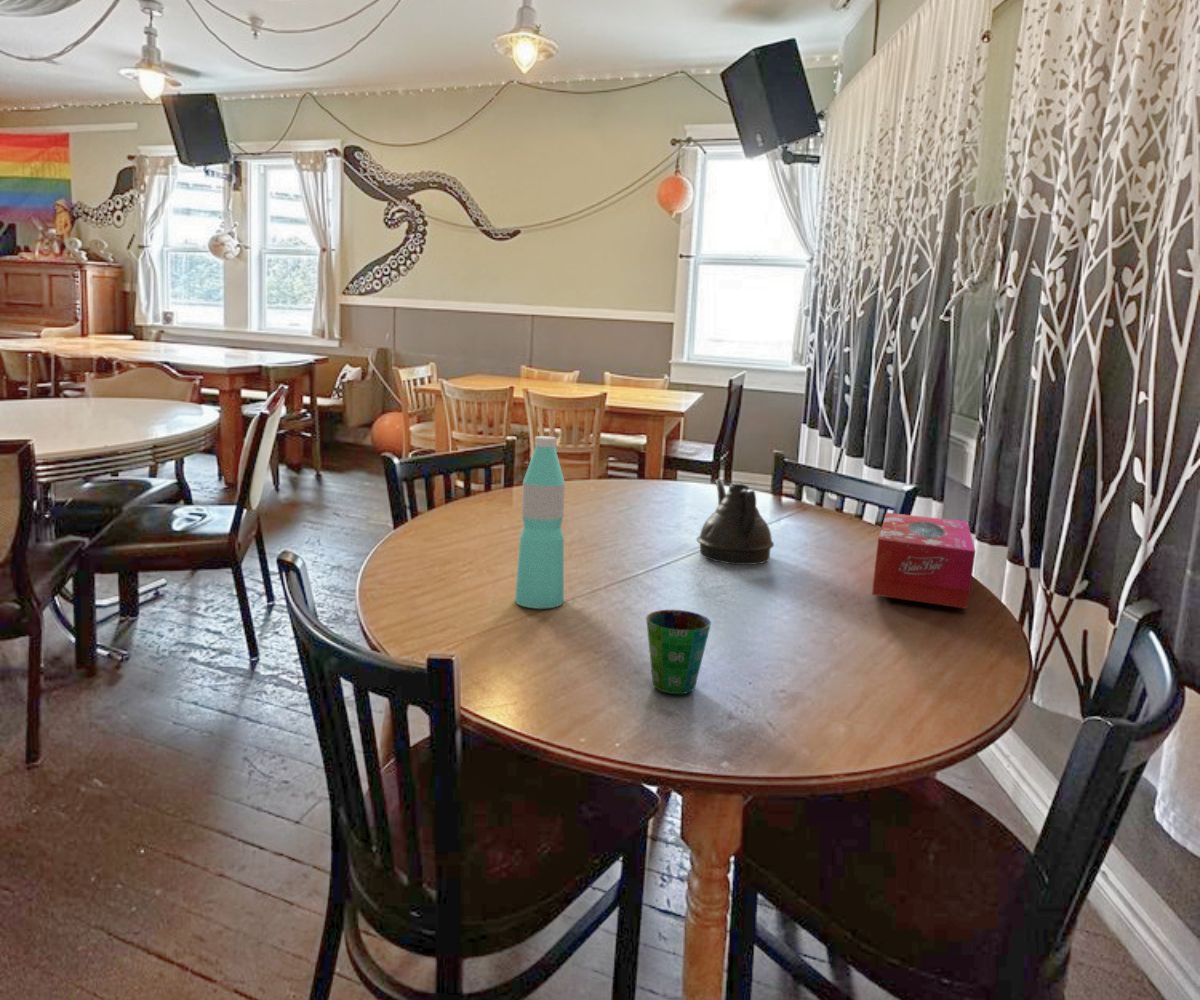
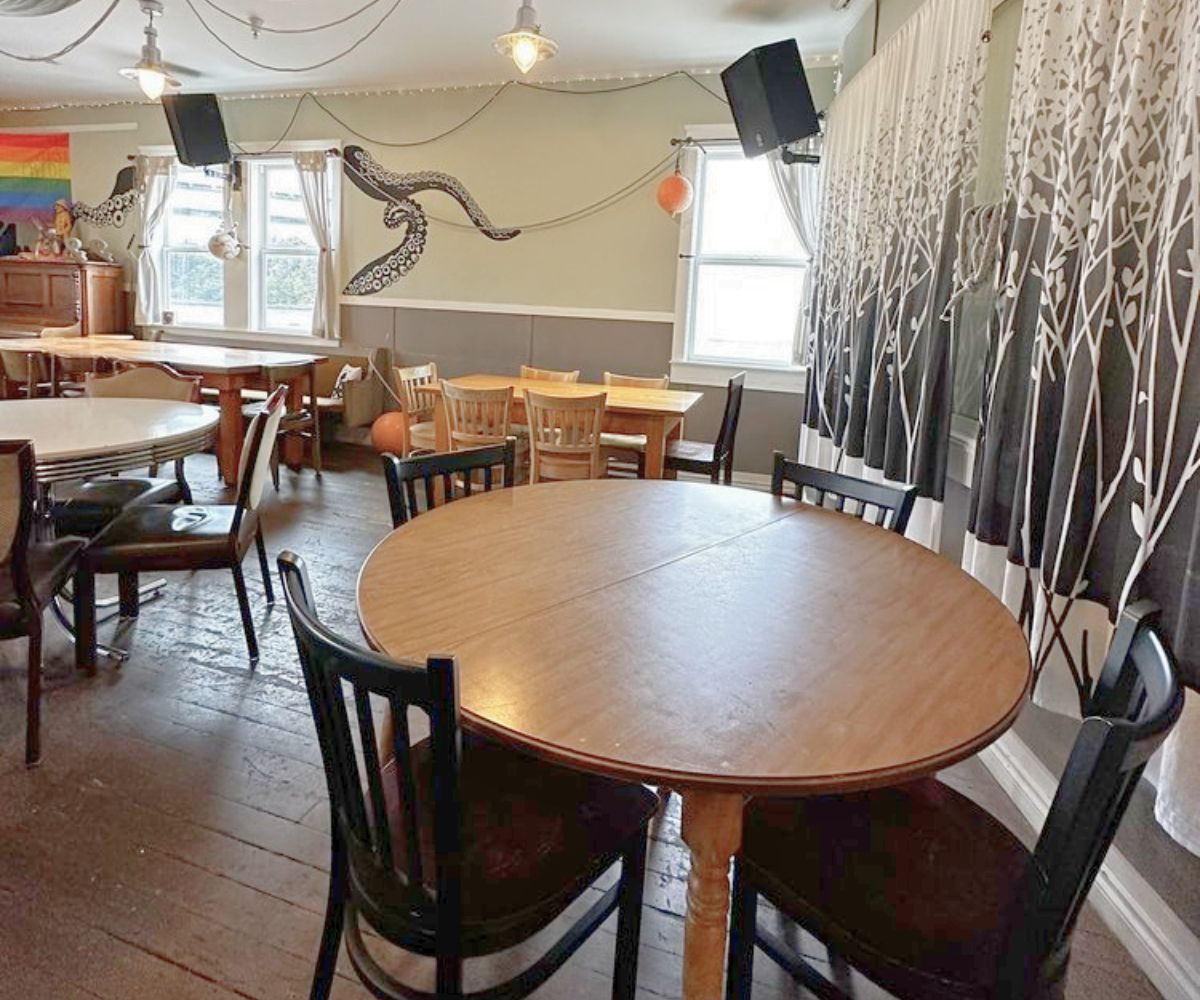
- teapot (733, 517)
- cup (673, 649)
- water bottle (542, 520)
- tissue box (922, 555)
